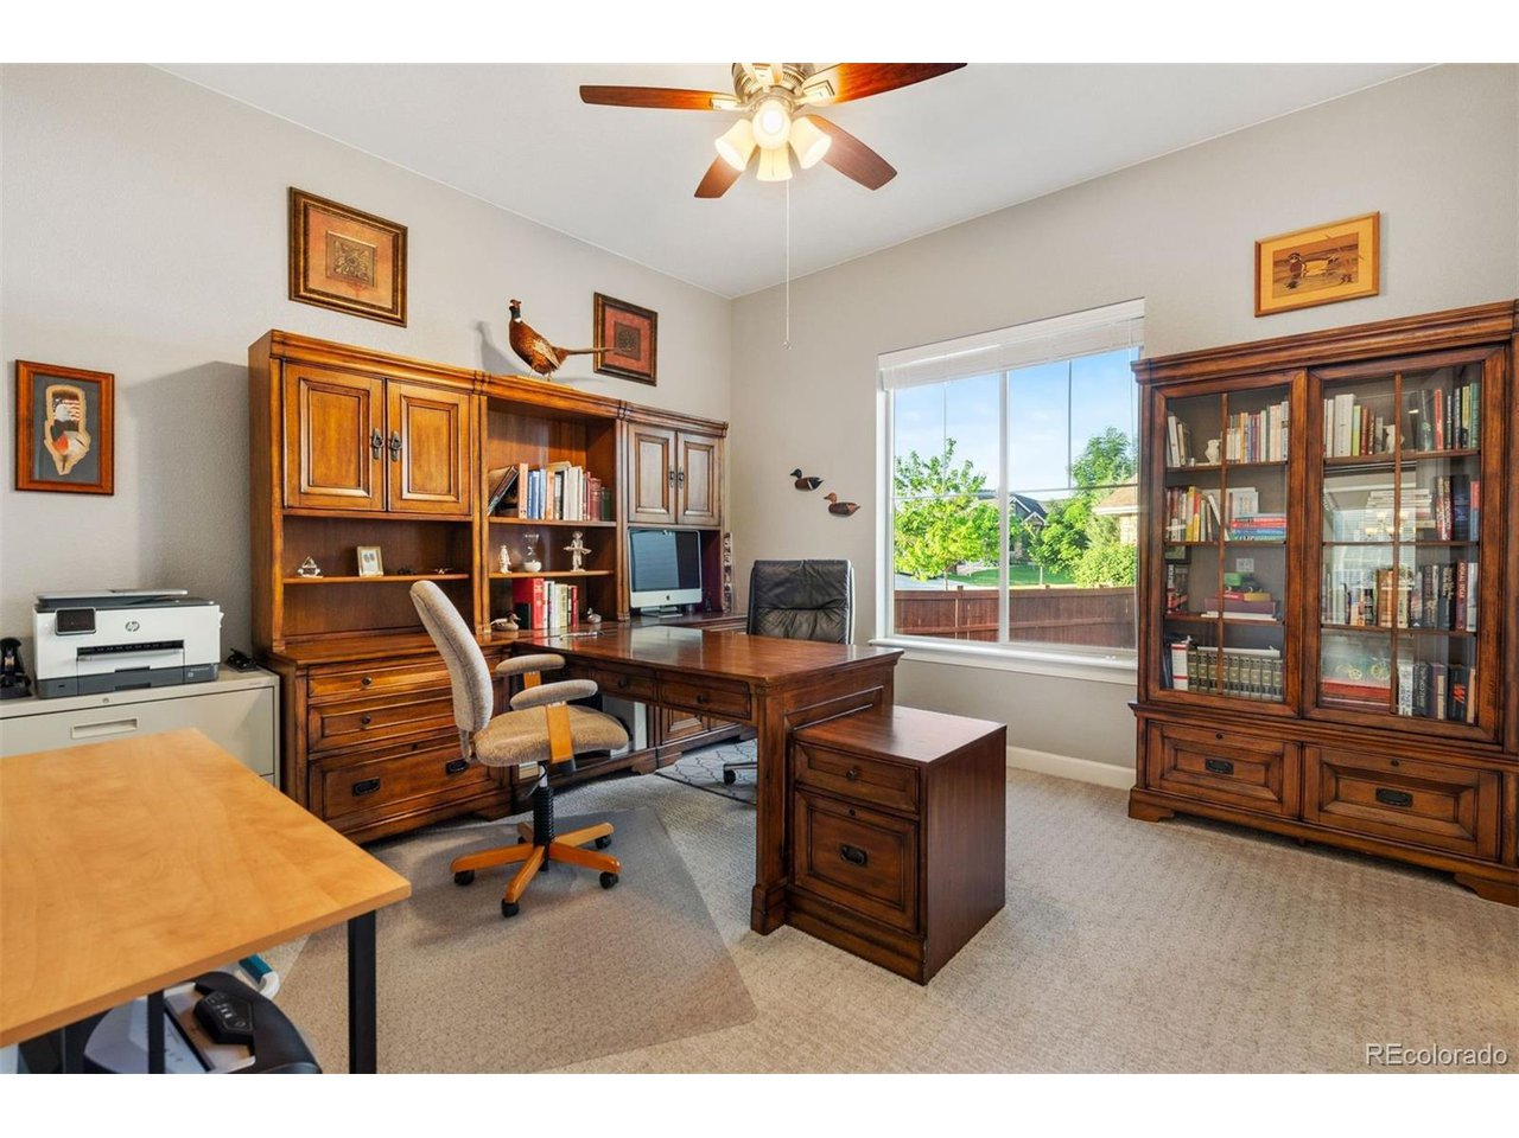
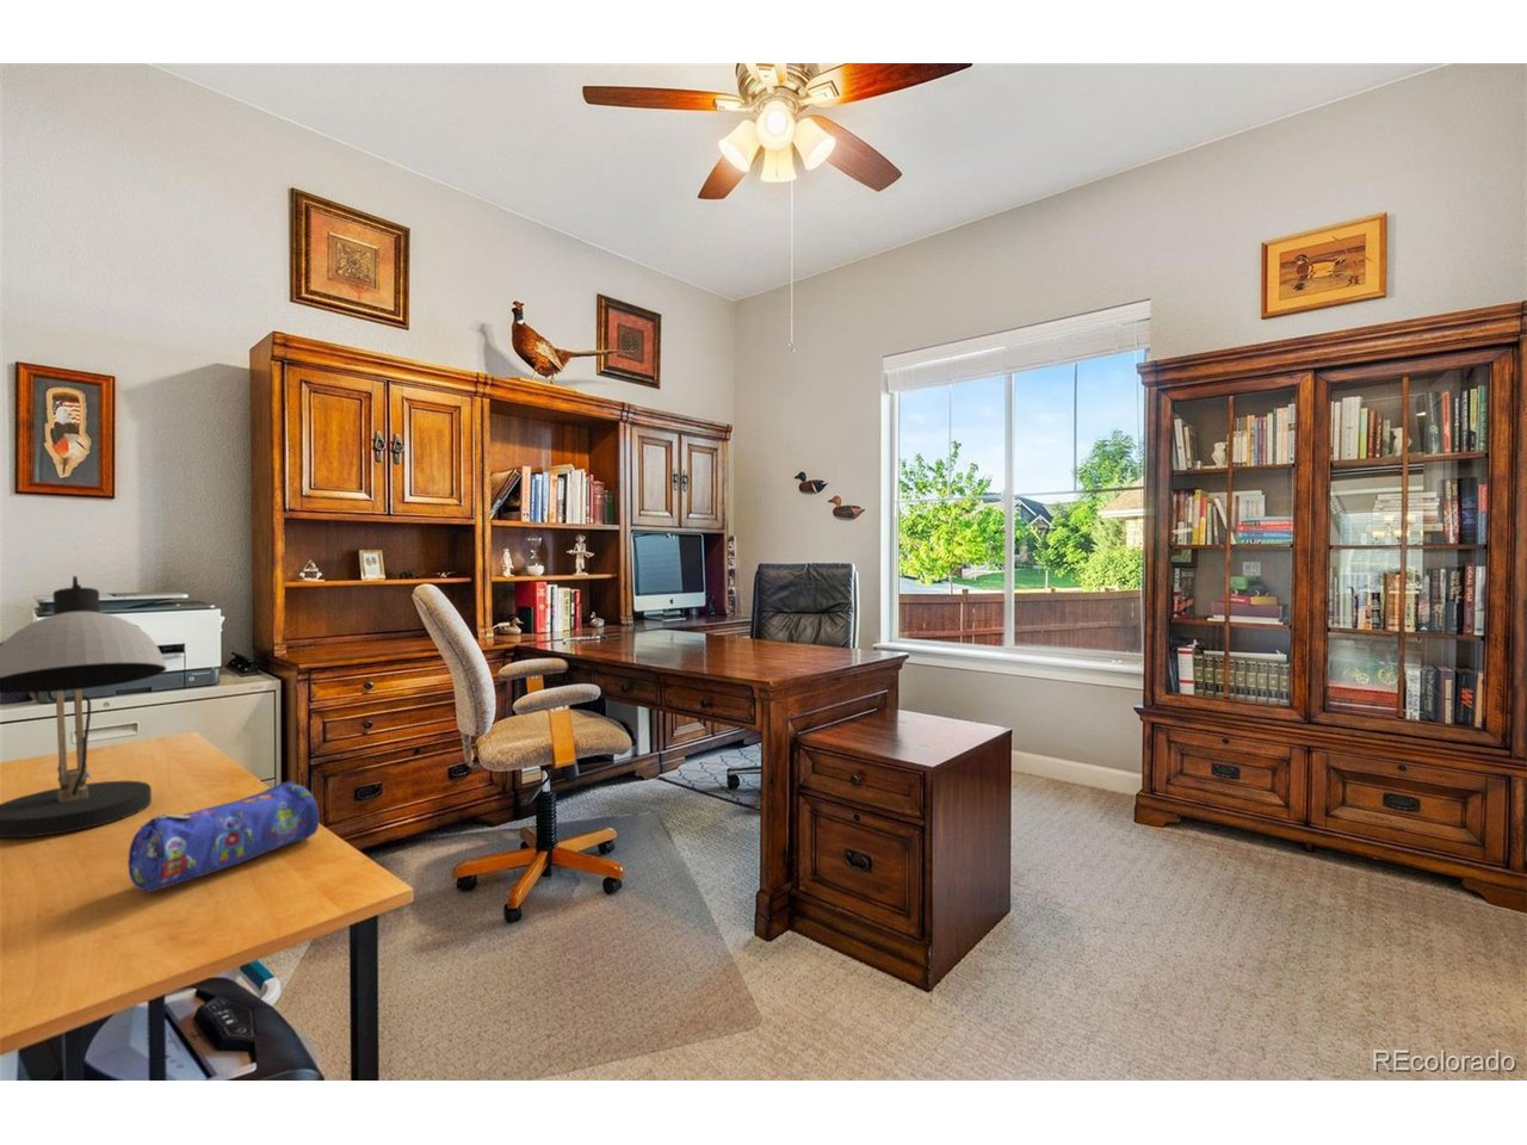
+ pencil case (228, 829)
+ desk lamp (73, 698)
